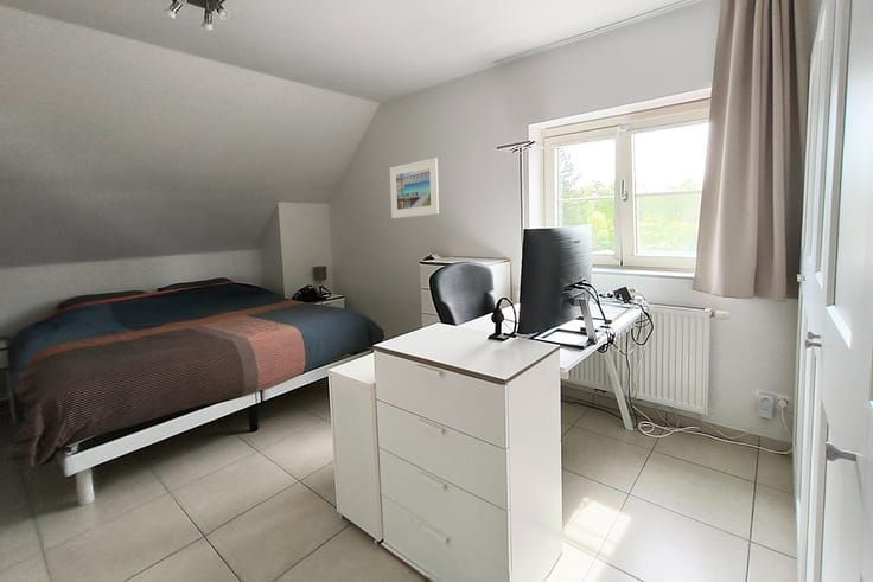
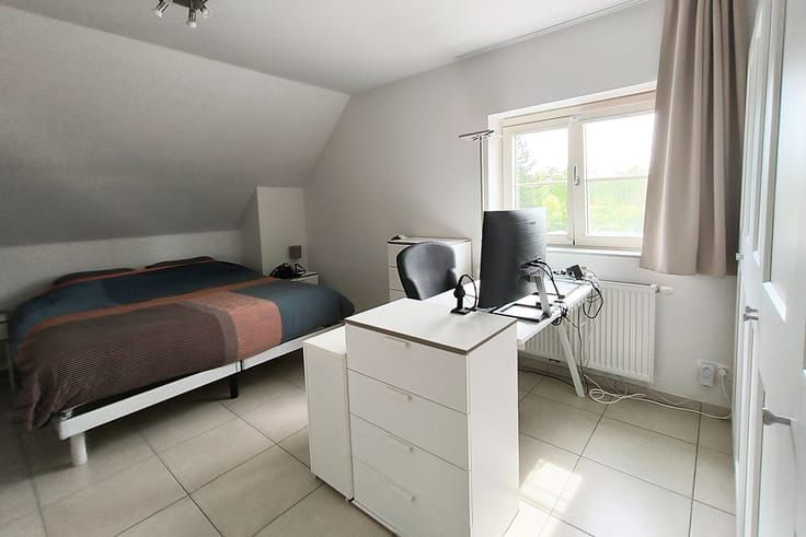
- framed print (413, 190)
